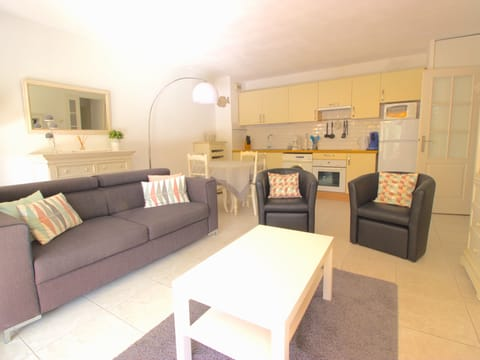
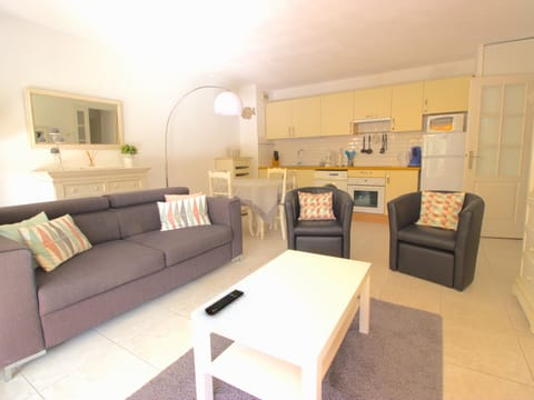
+ remote control (225, 301)
